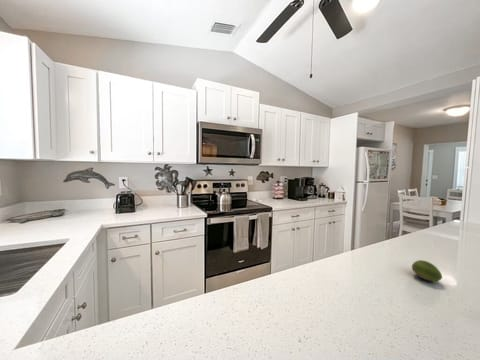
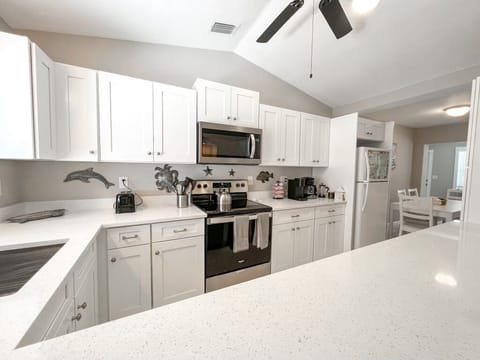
- fruit (426, 270)
